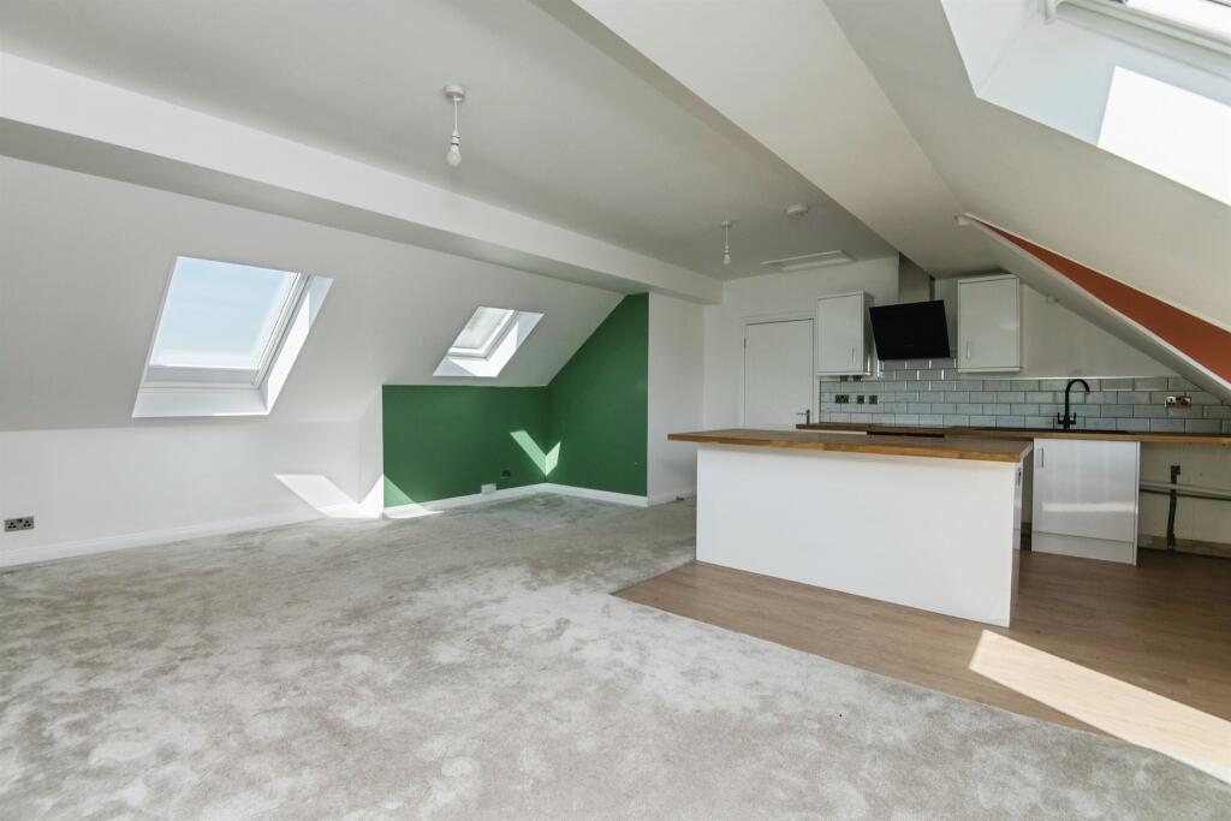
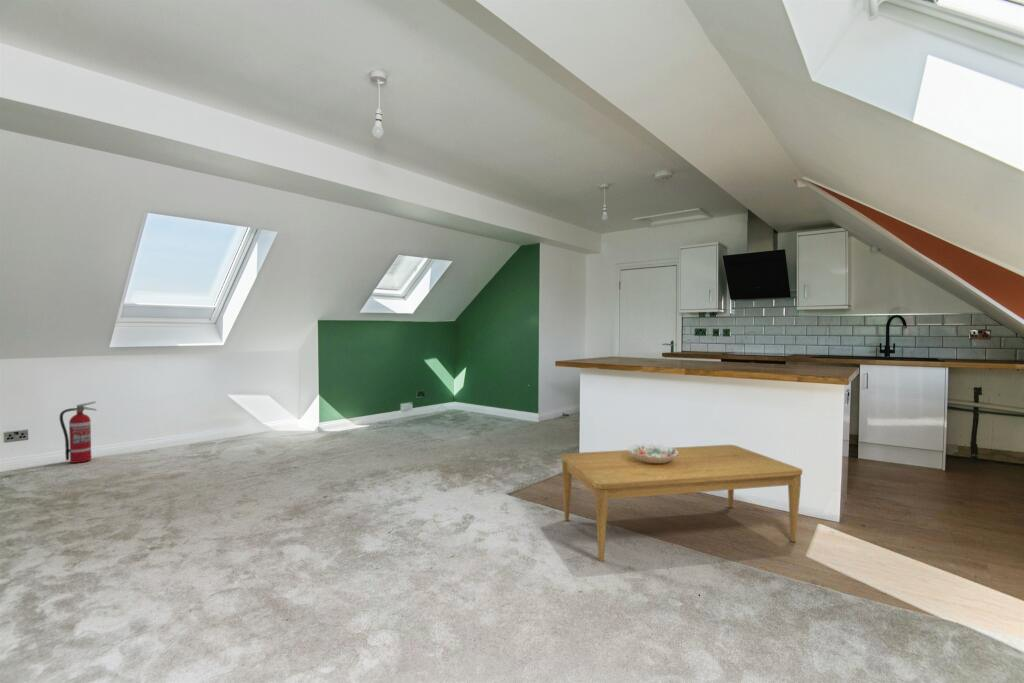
+ decorative bowl (652, 454)
+ fire extinguisher (79, 432)
+ coffee table (675, 493)
